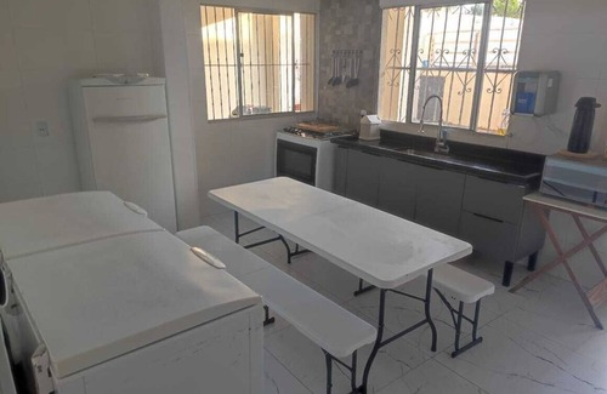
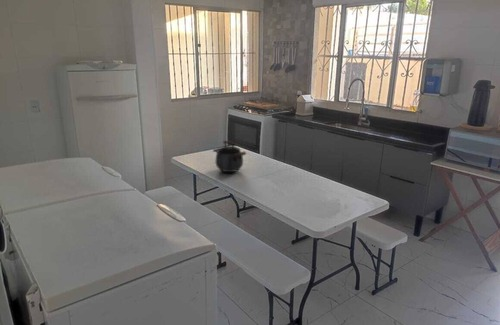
+ kettle (229, 156)
